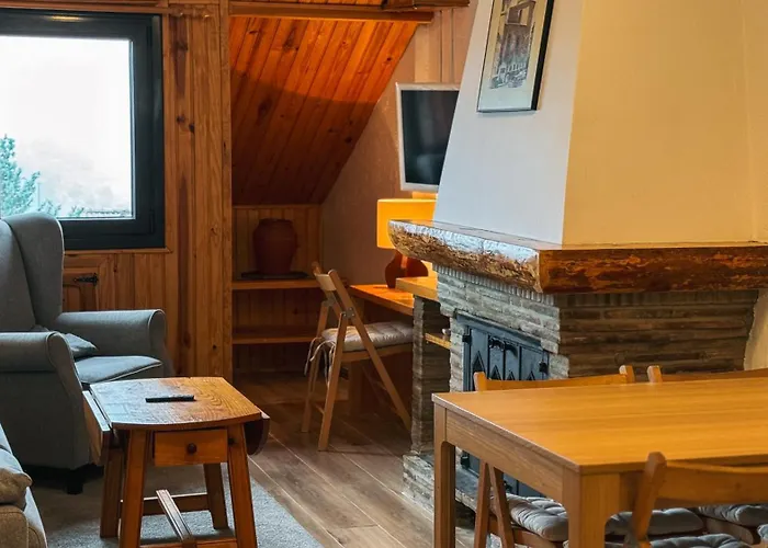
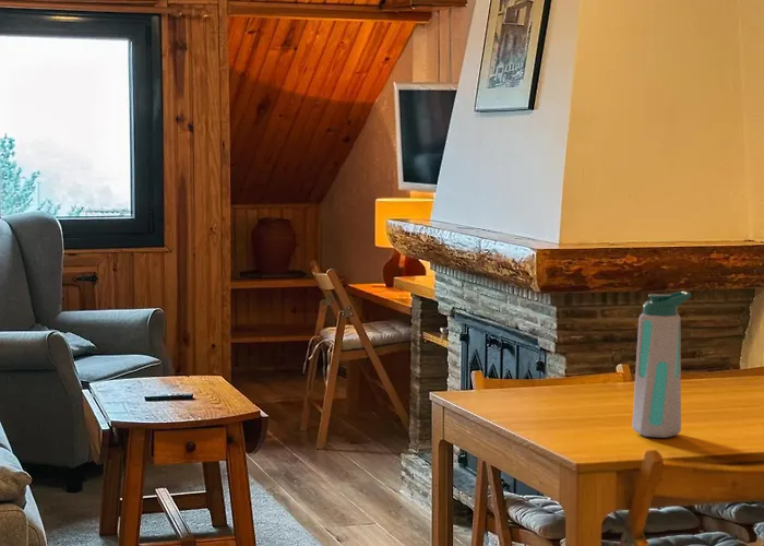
+ water bottle (661, 363)
